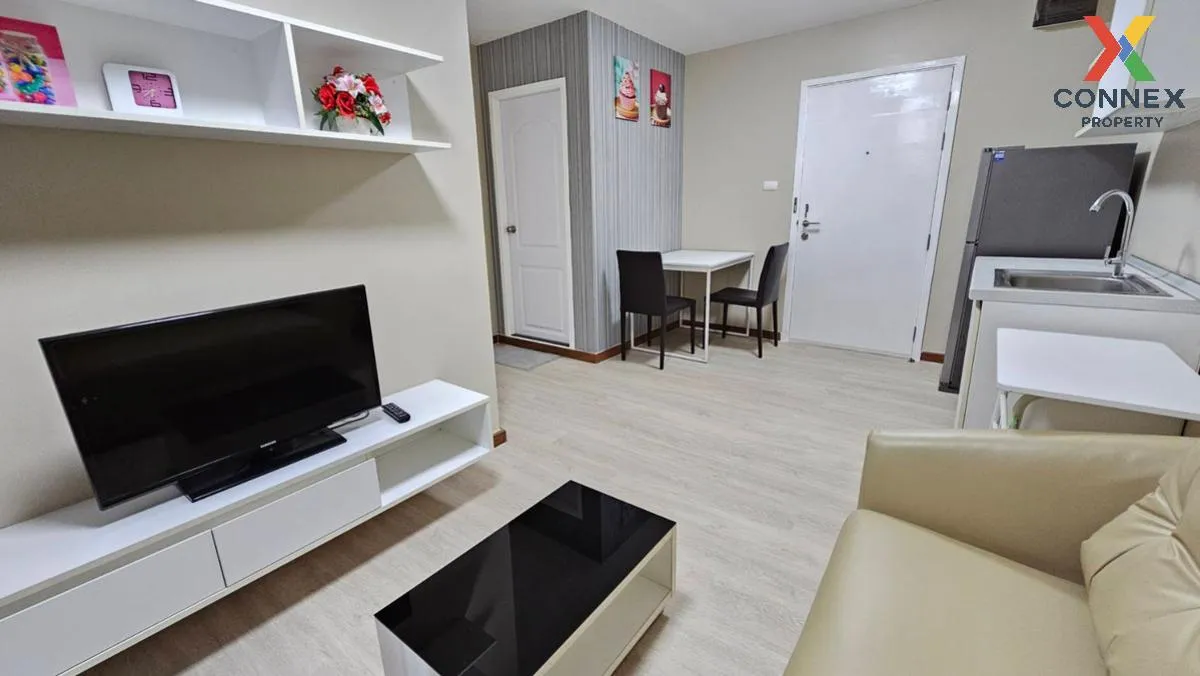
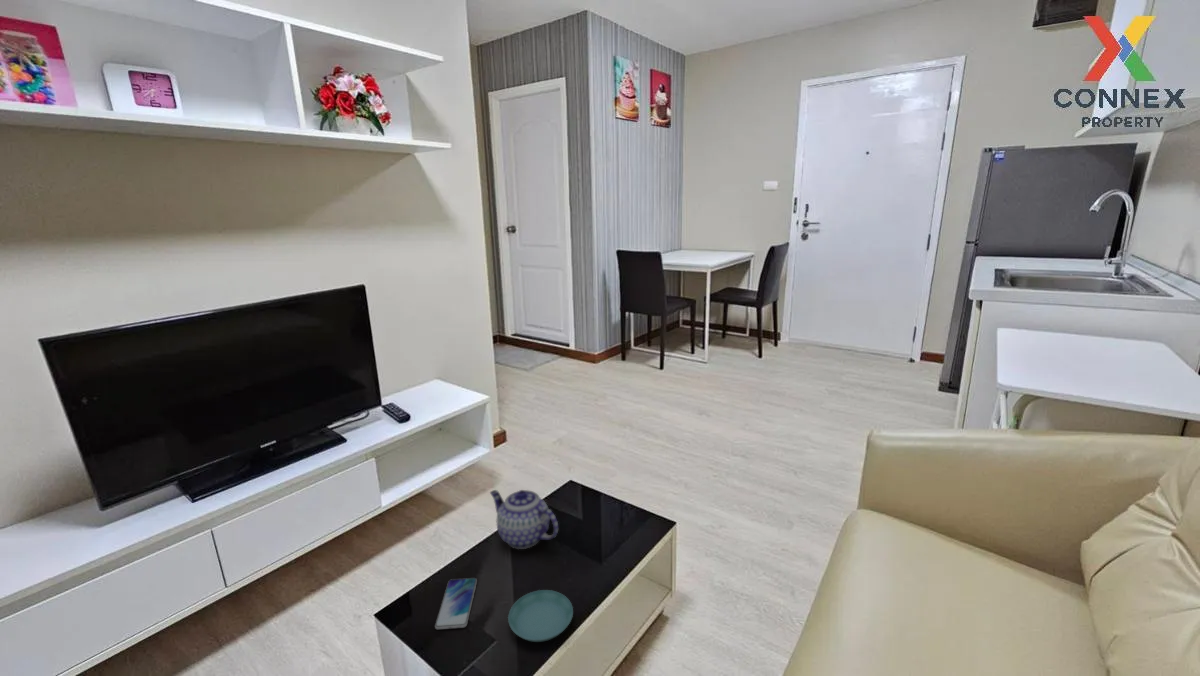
+ teapot (522, 514)
+ saucer (541, 617)
+ smartphone (457, 602)
